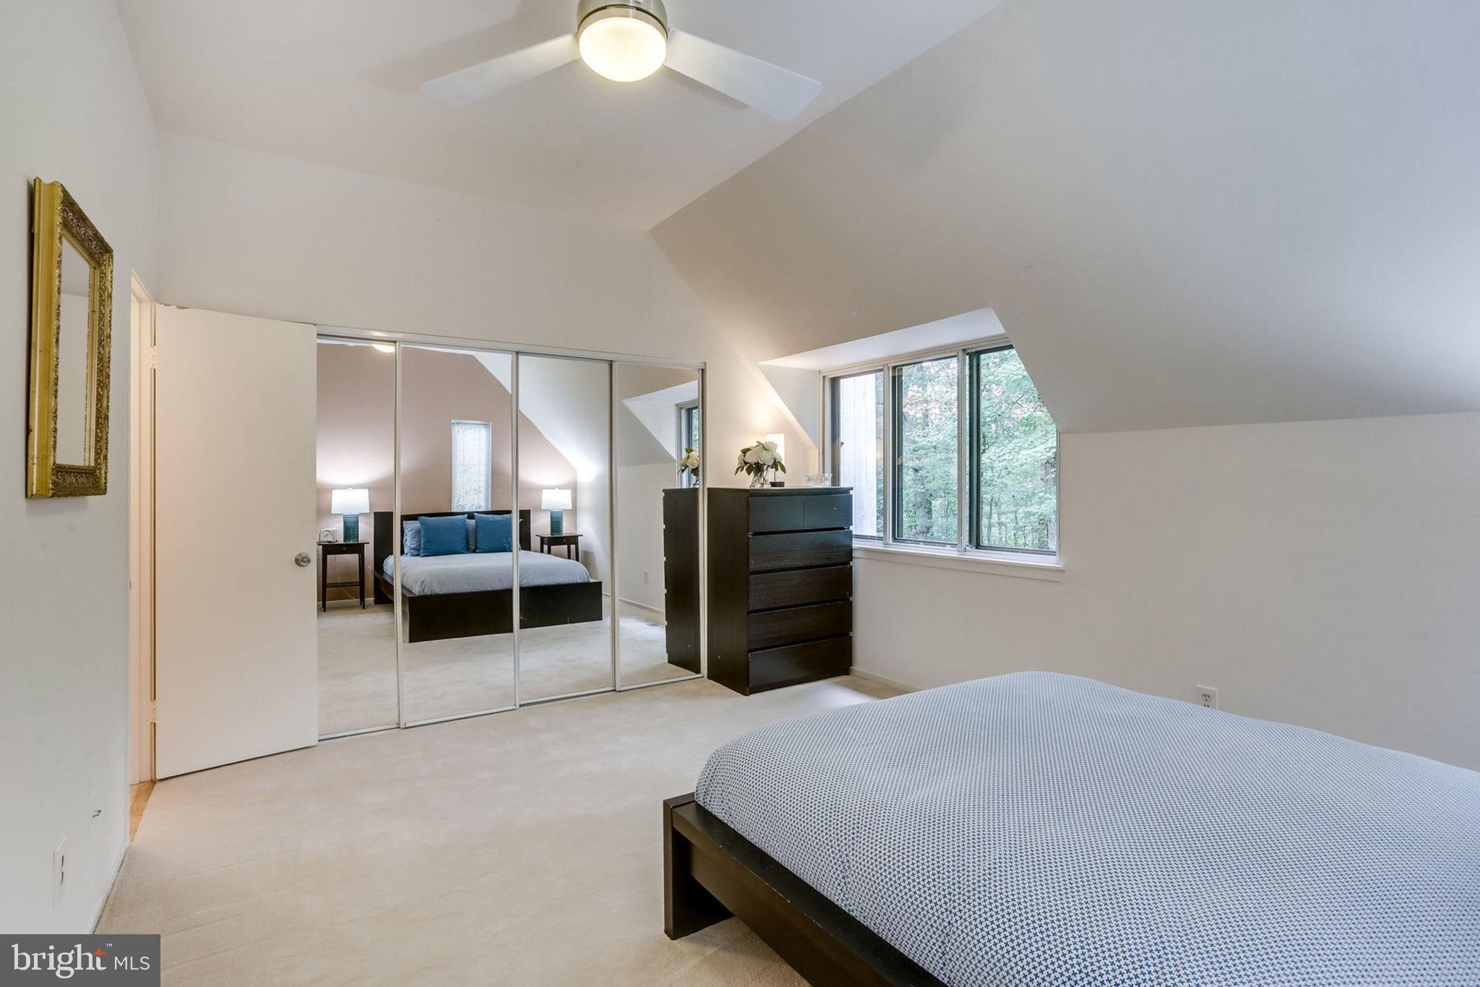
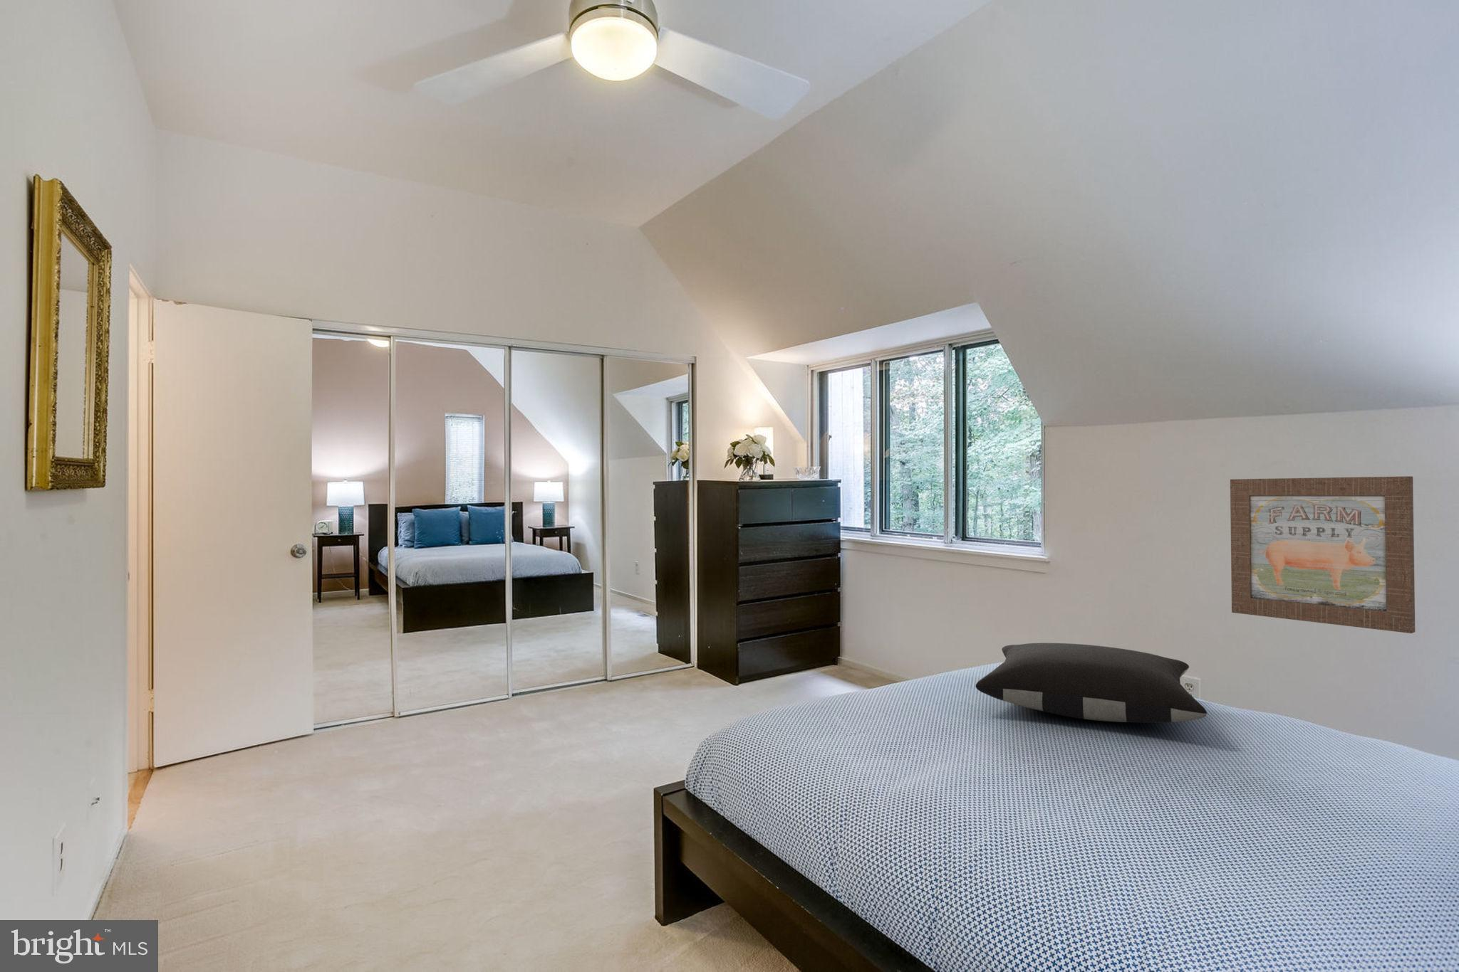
+ wall art (1315, 549)
+ pillow (1087, 675)
